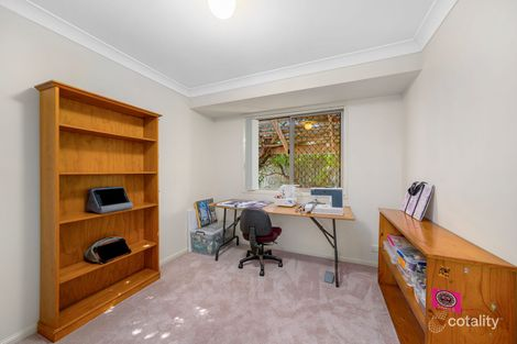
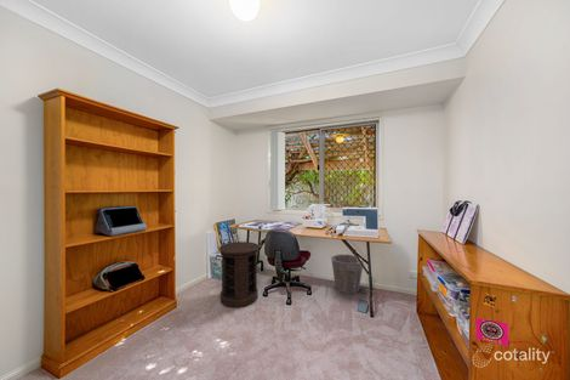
+ side table (239, 272)
+ waste bin (347, 273)
